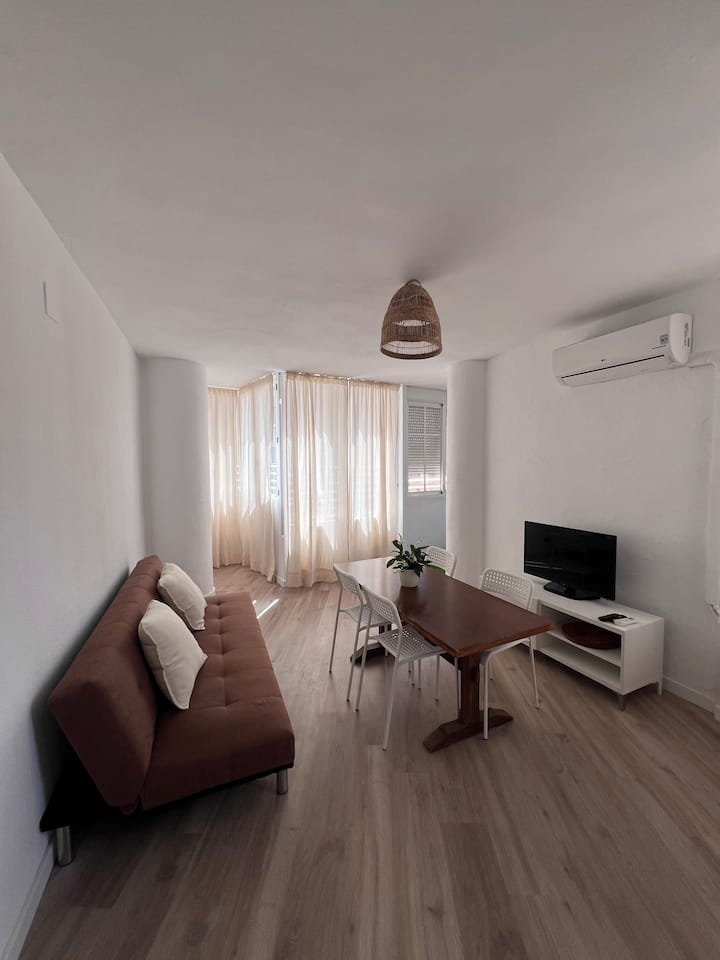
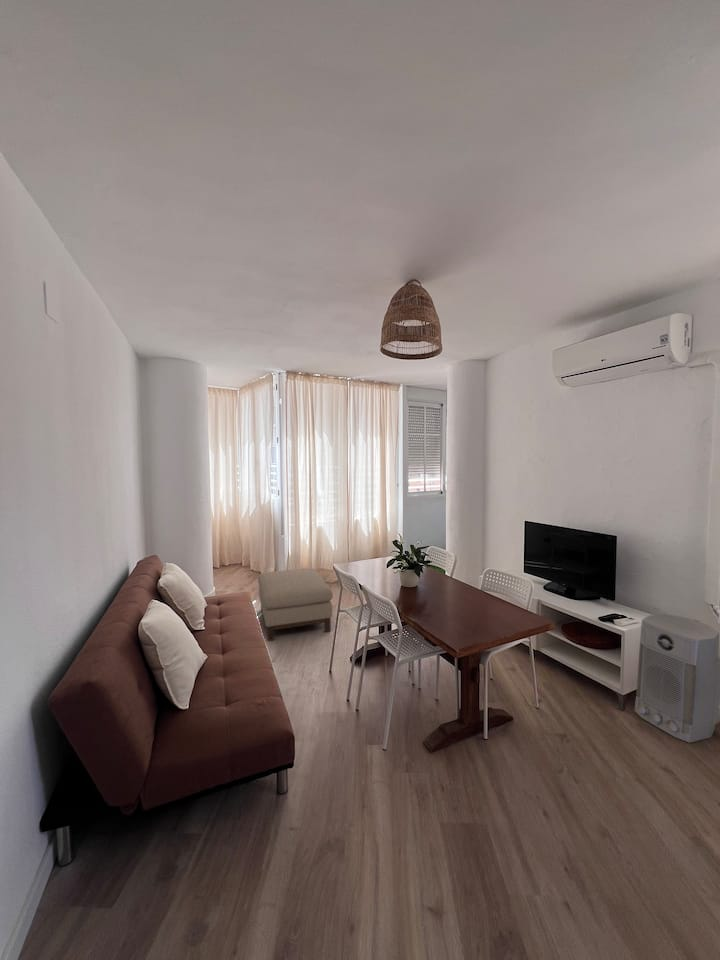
+ air purifier (678, 672)
+ ottoman (293, 598)
